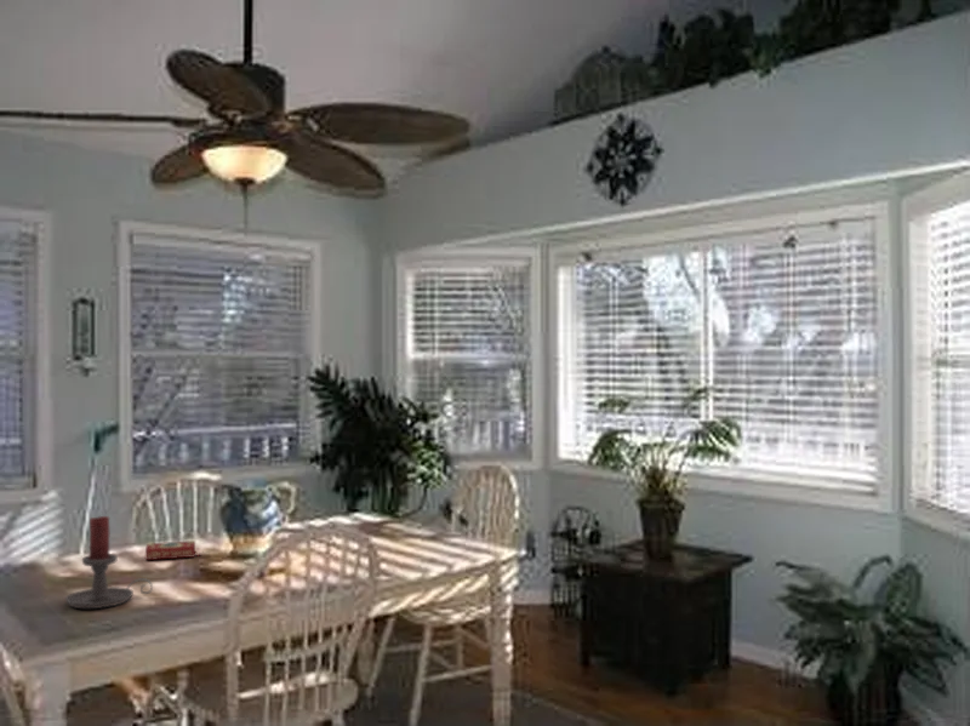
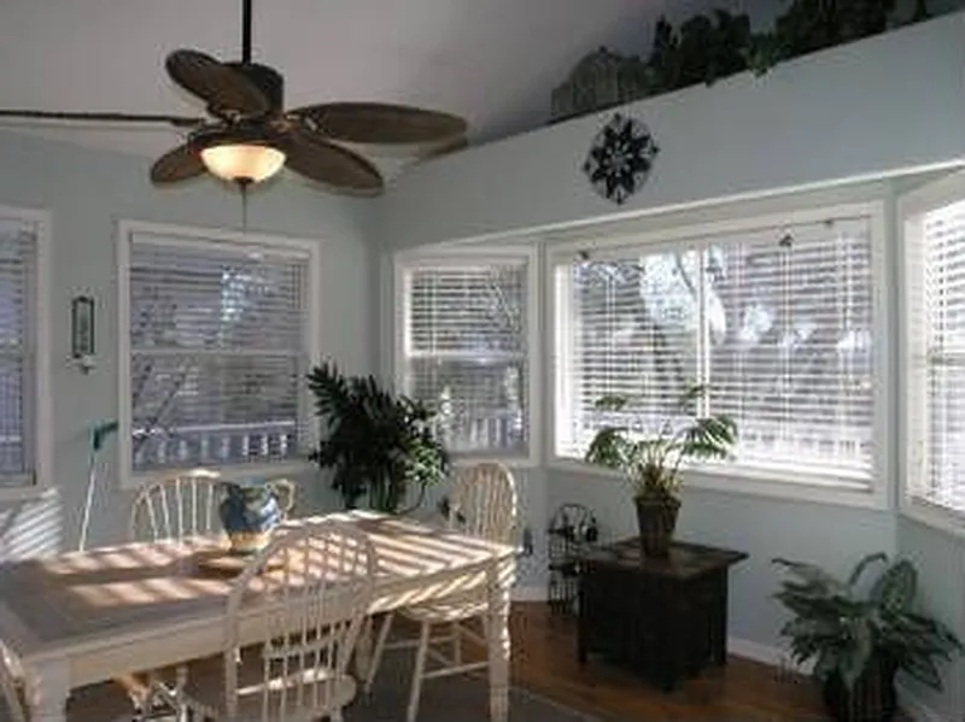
- book (173, 548)
- candle holder (109, 558)
